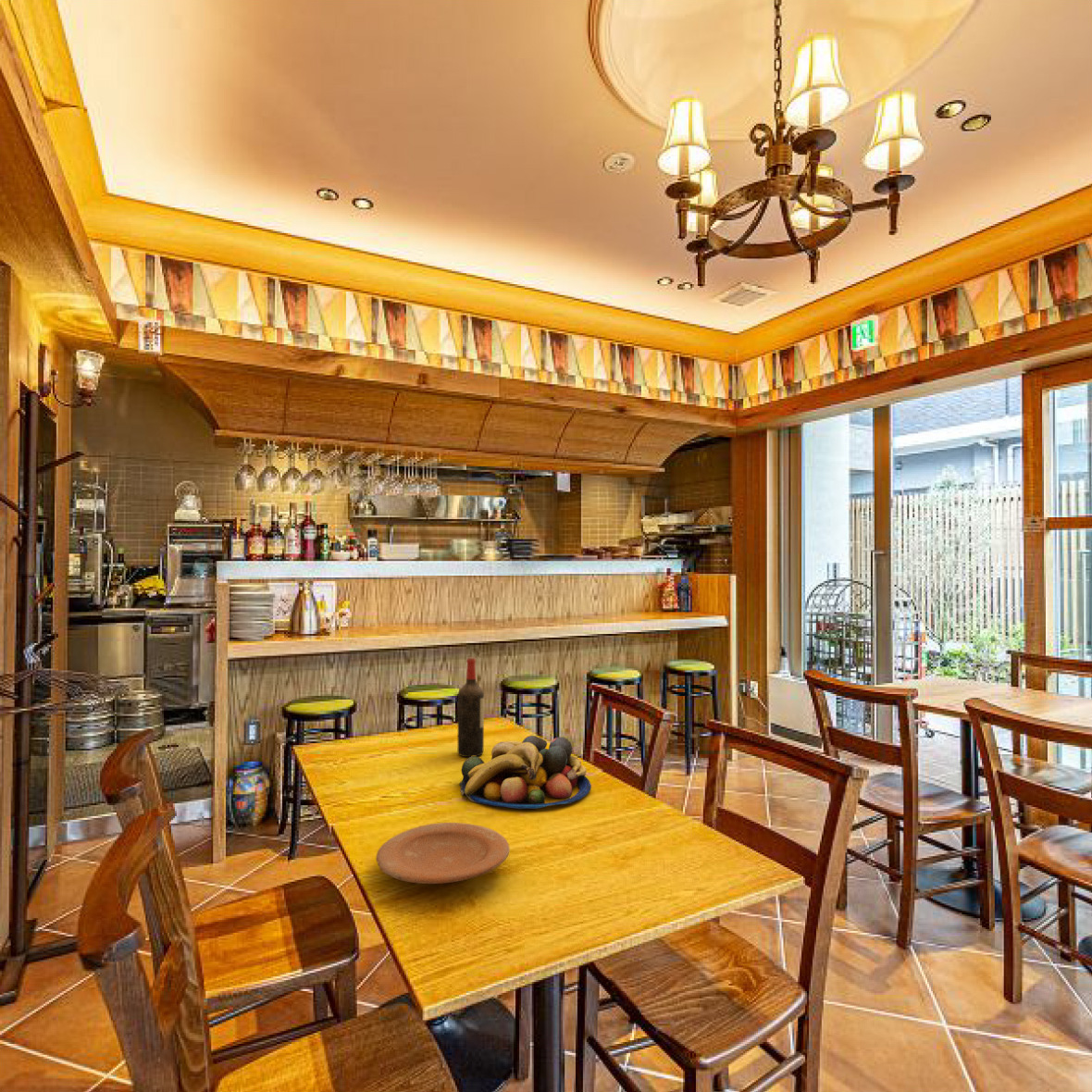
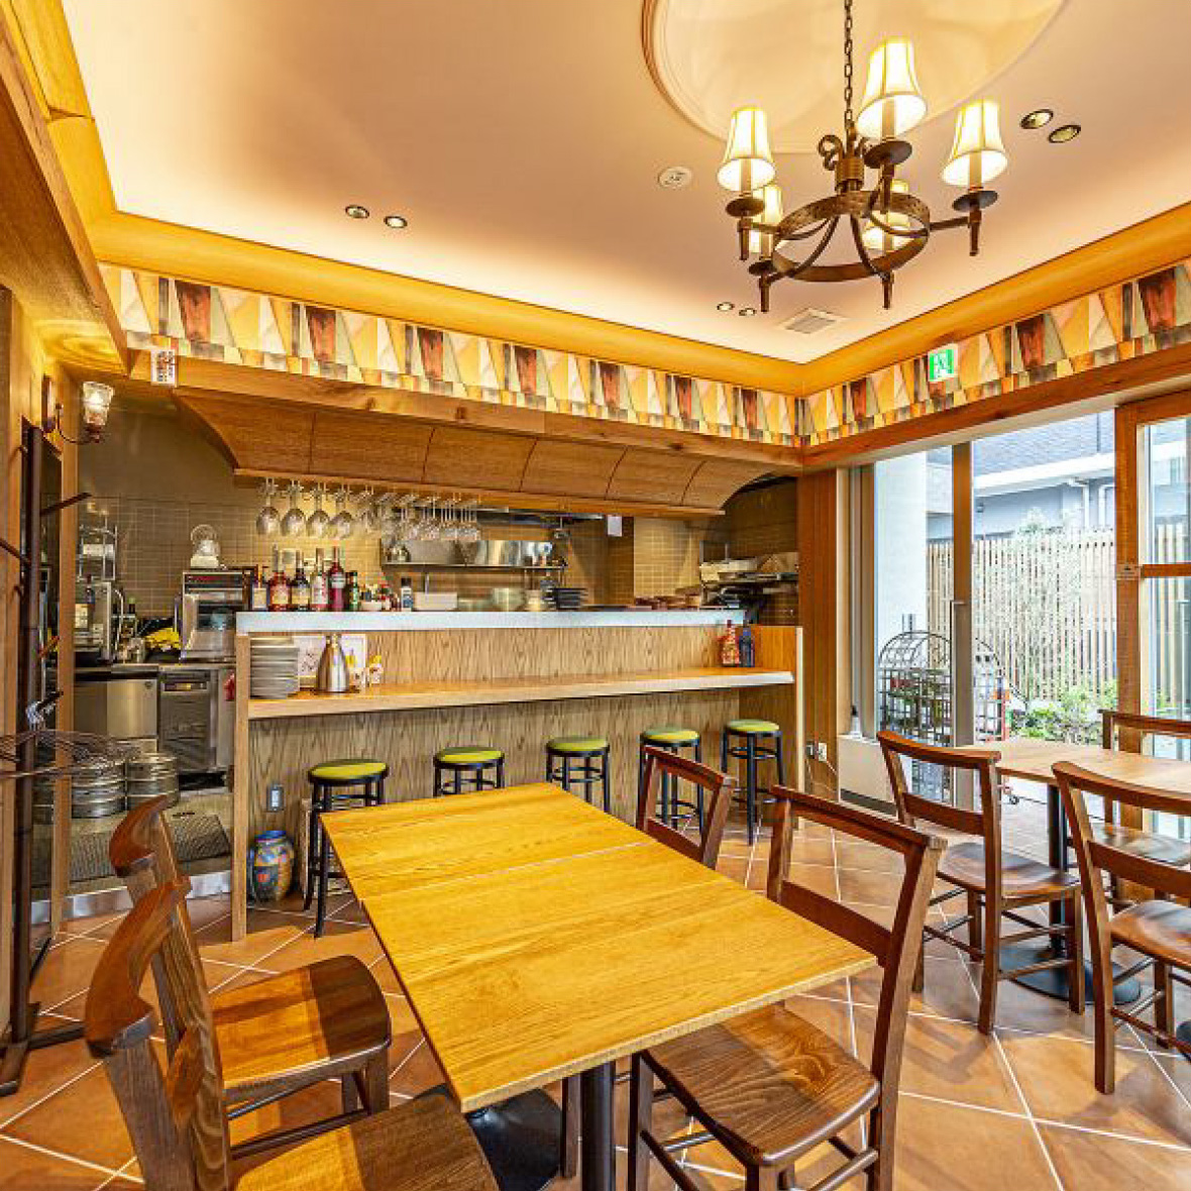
- fruit bowl (526, 763)
- wine bottle (470, 705)
- plate (443, 858)
